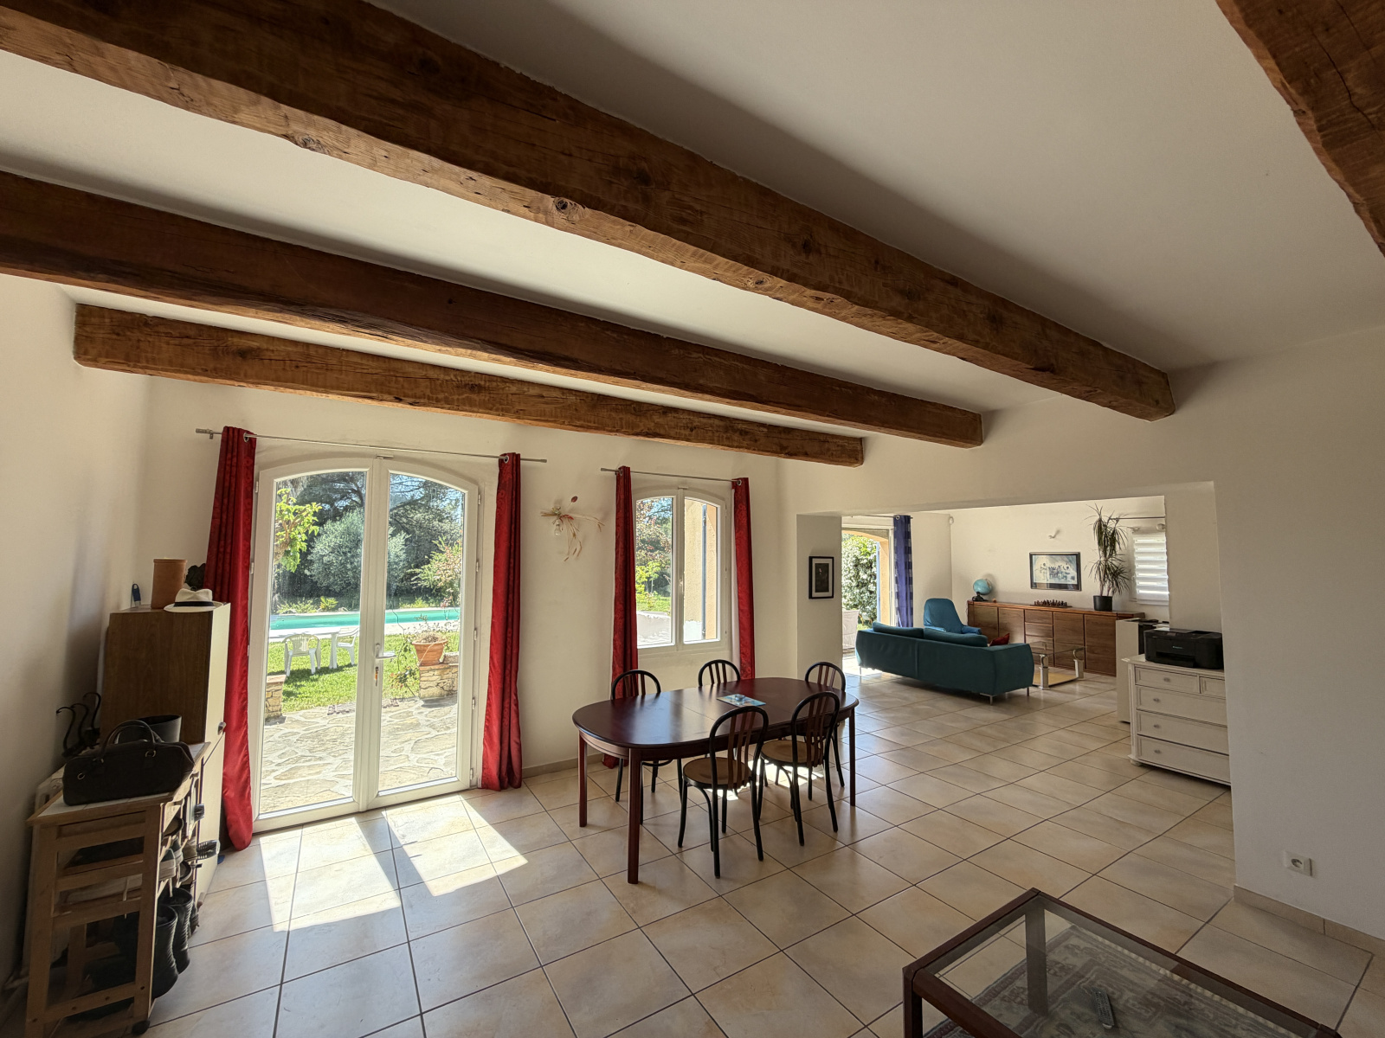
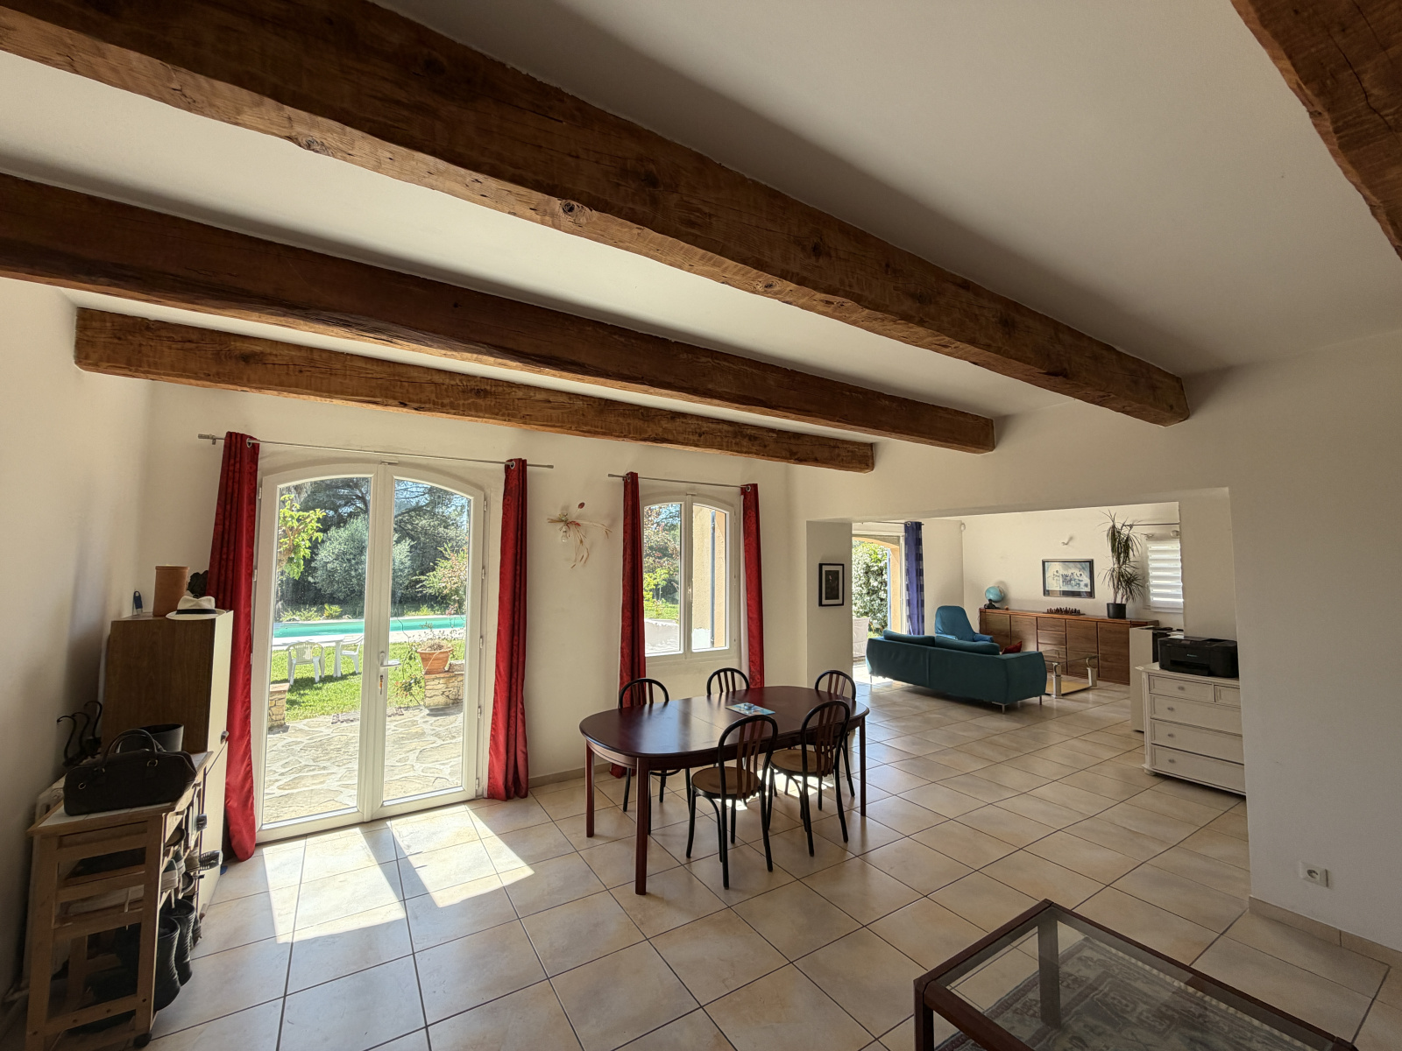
- remote control (1103, 1006)
